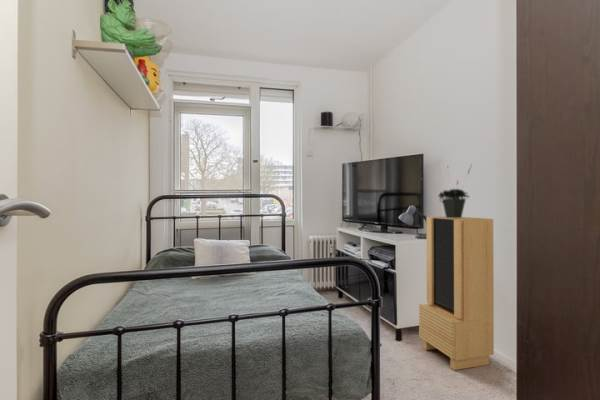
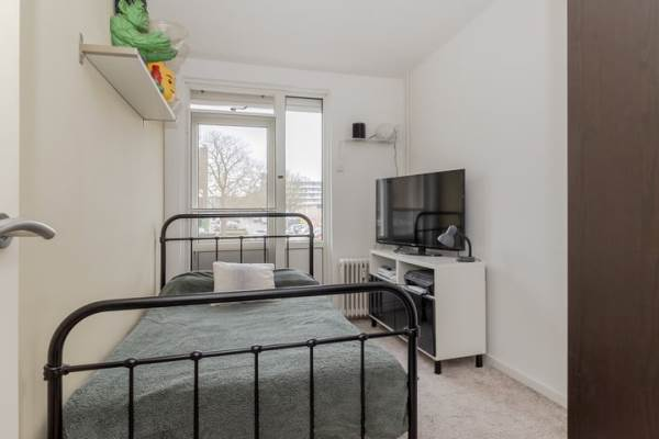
- storage cabinet (454, 286)
- potted plant (454, 190)
